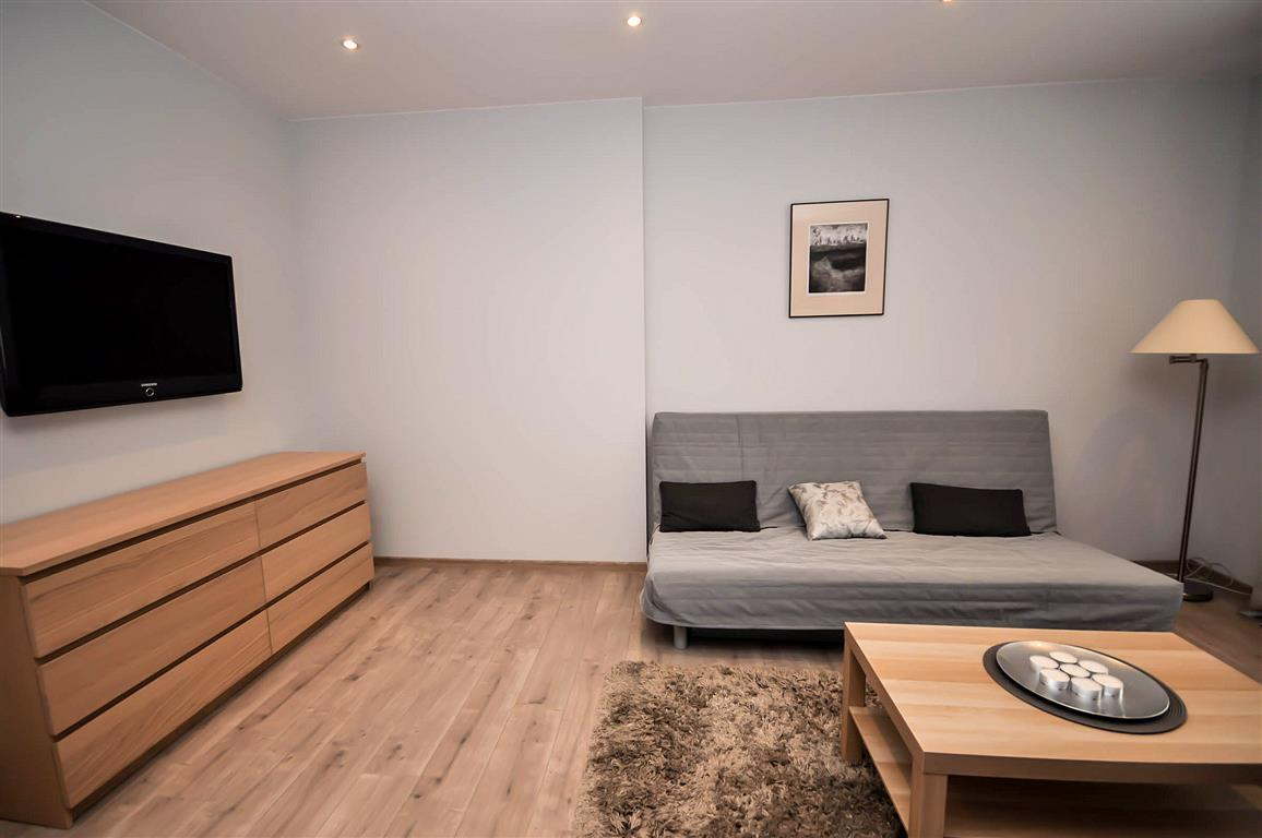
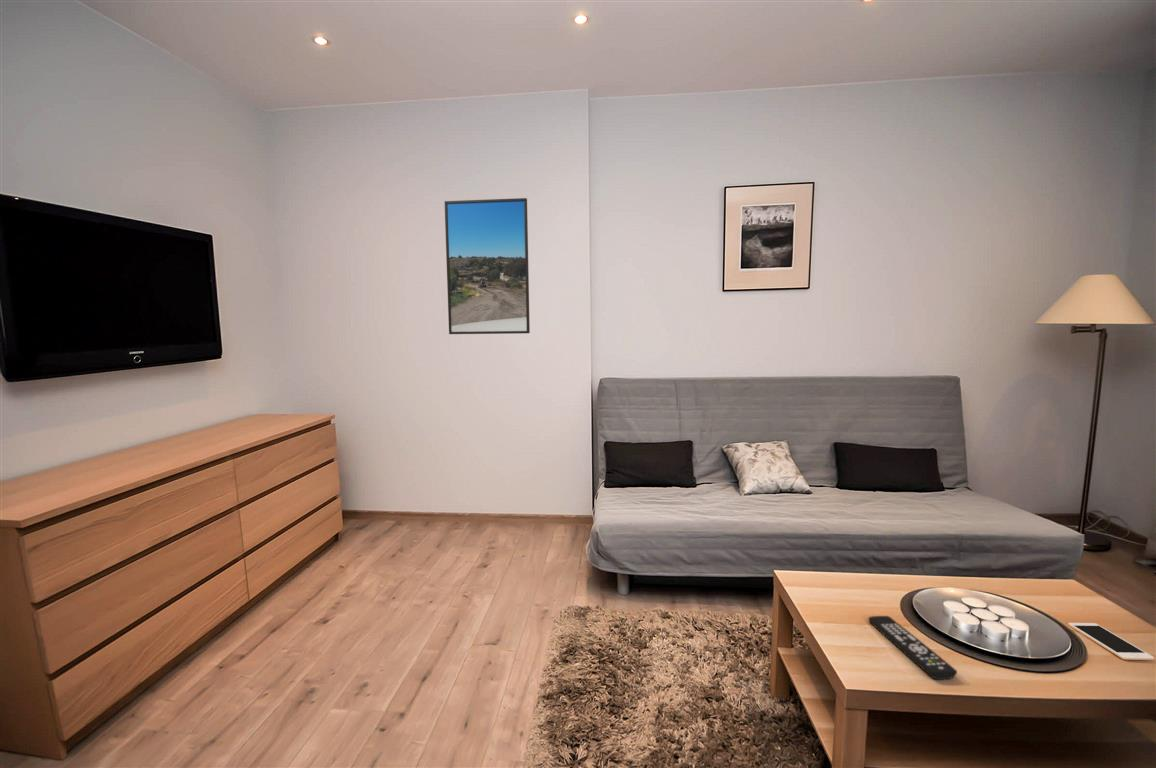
+ remote control (908, 645)
+ cell phone (1108, 640)
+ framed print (487, 267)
